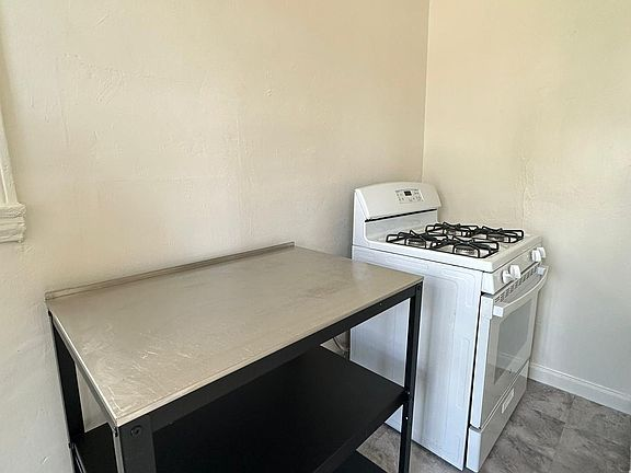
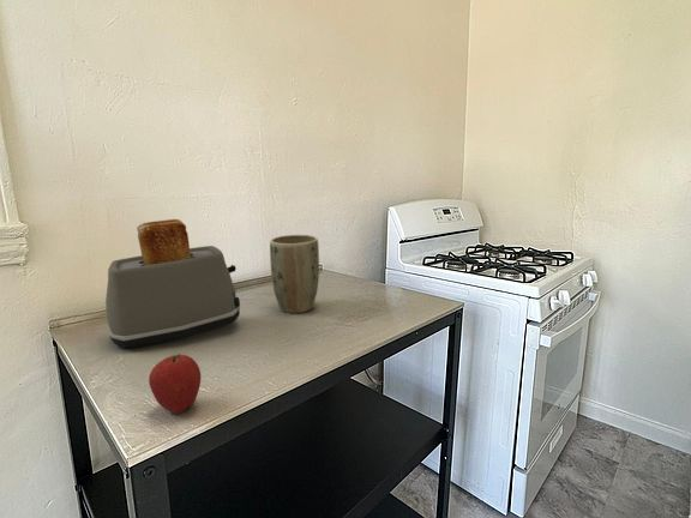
+ fruit (175, 380)
+ plant pot (295, 273)
+ toaster (173, 278)
